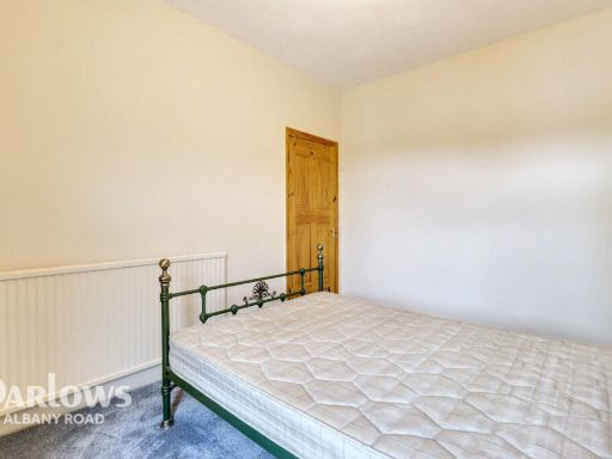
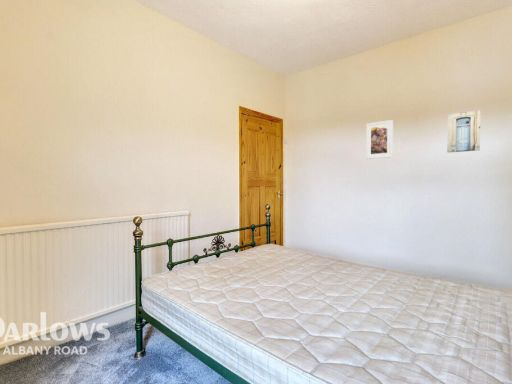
+ wall art (463, 132)
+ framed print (379, 140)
